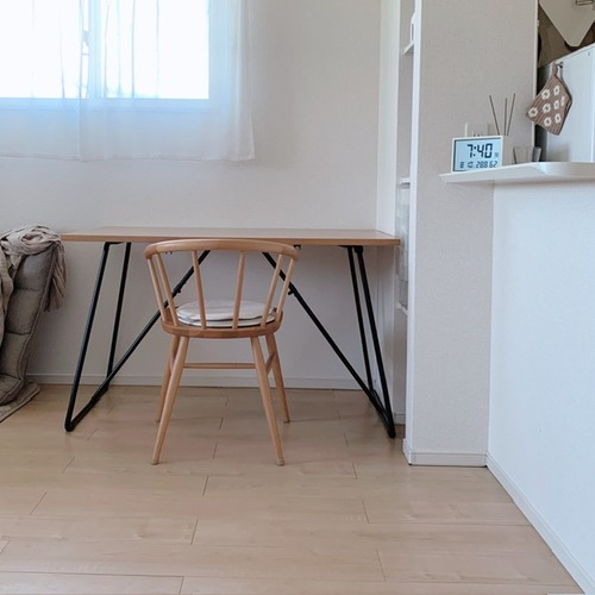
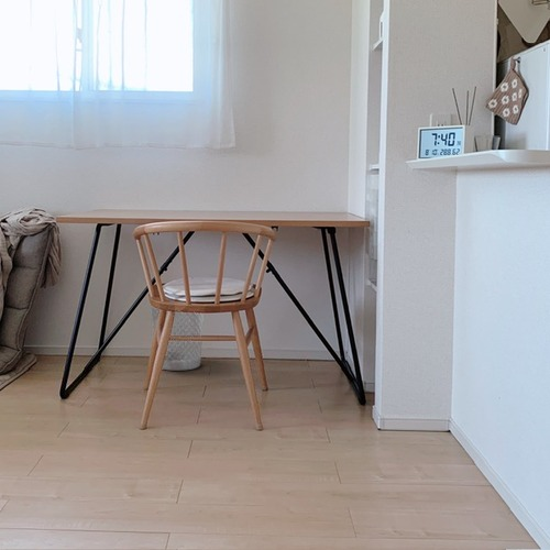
+ wastebasket (177, 332)
